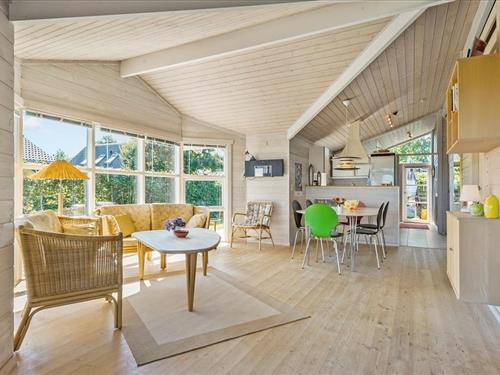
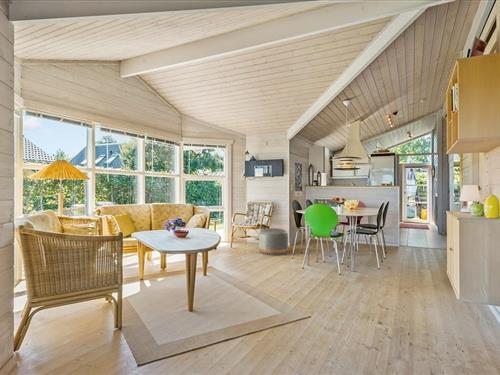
+ pouf (273, 240)
